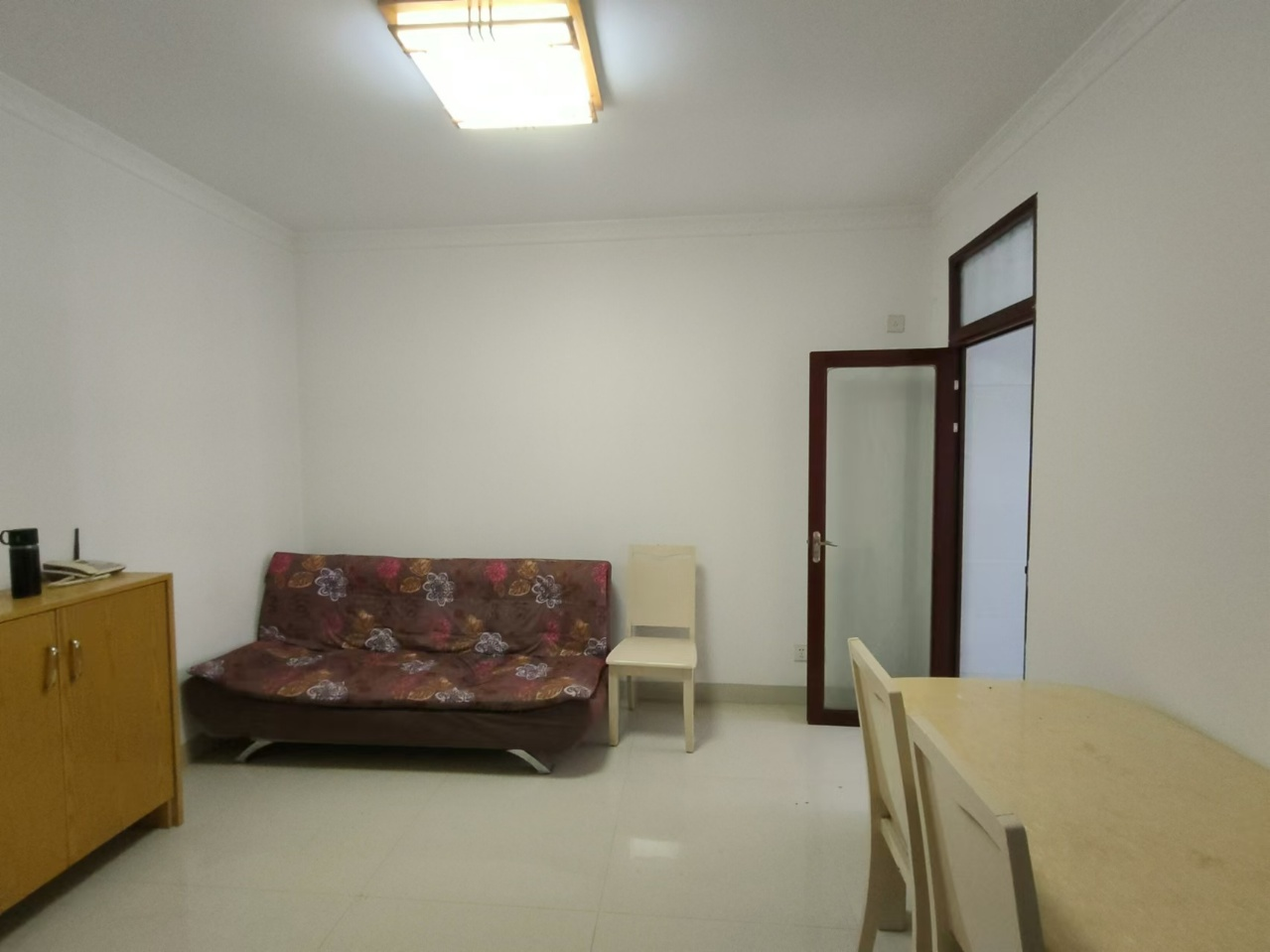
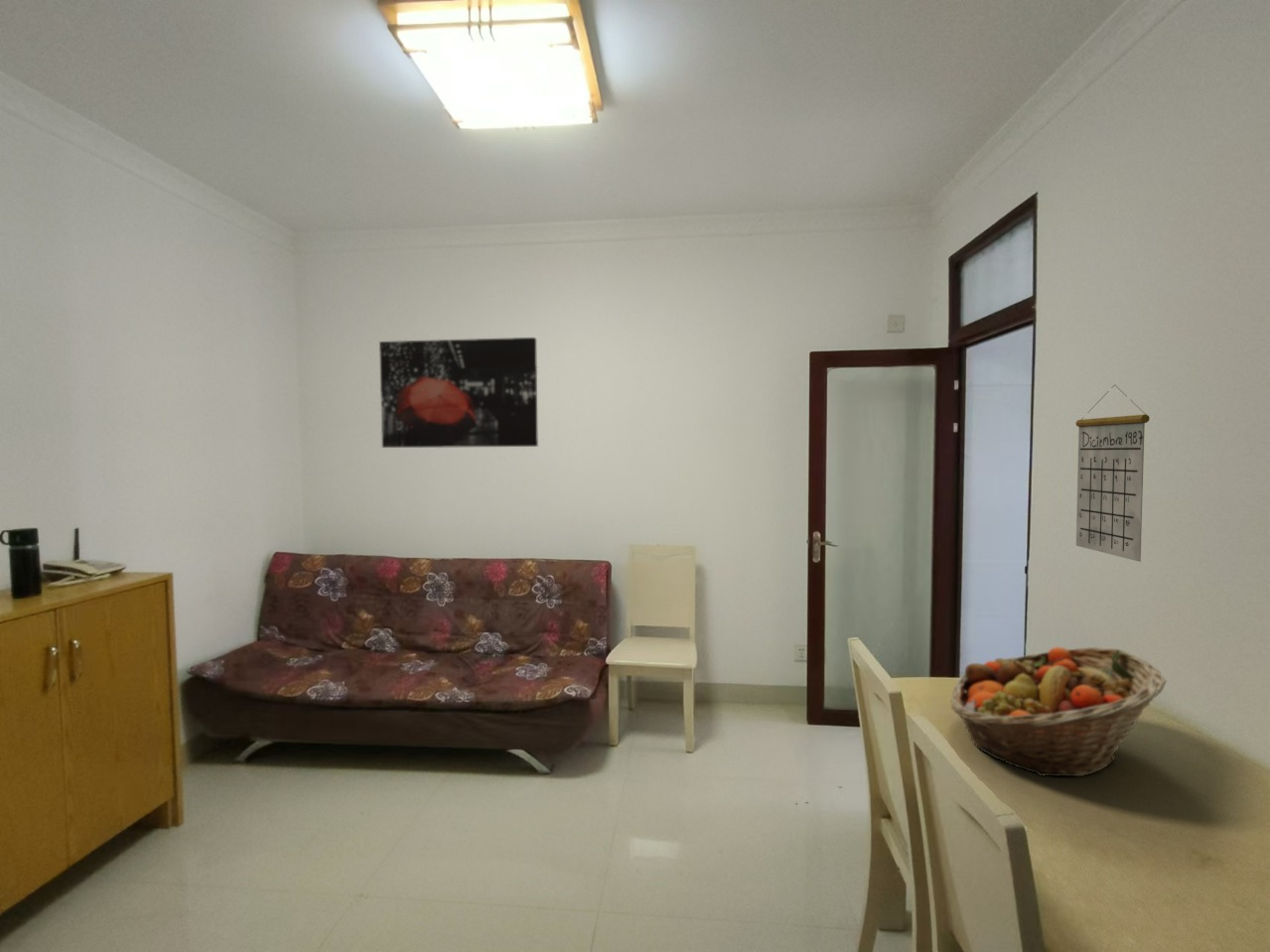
+ wall art (458, 393)
+ calendar (1108, 469)
+ fruit basket (1048, 699)
